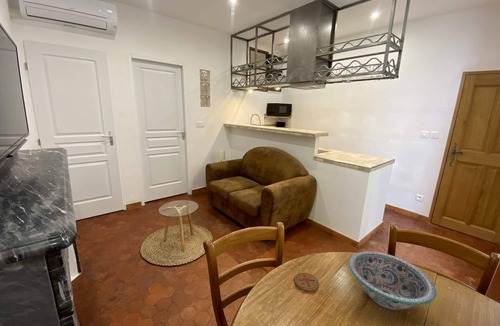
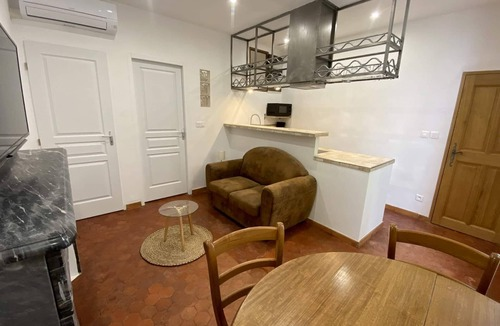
- coaster (306, 281)
- decorative bowl (386, 285)
